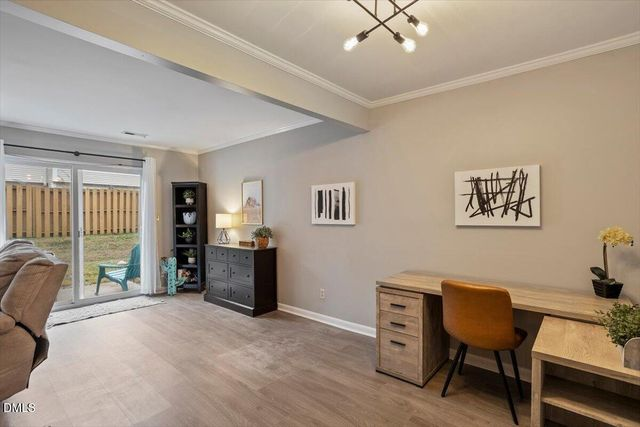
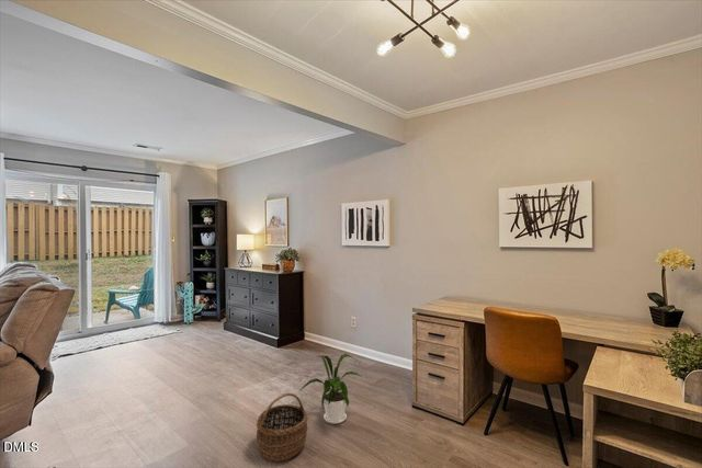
+ wicker basket (281, 421)
+ house plant (333, 385)
